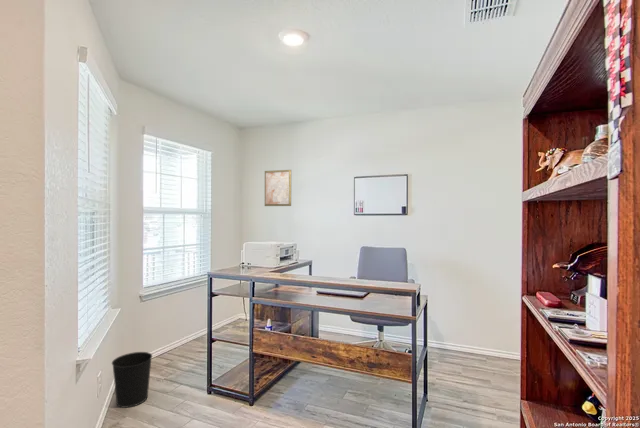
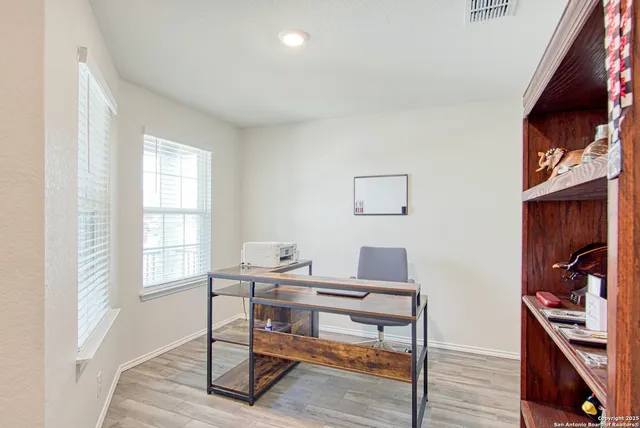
- wall art (277, 188)
- wastebasket (132, 379)
